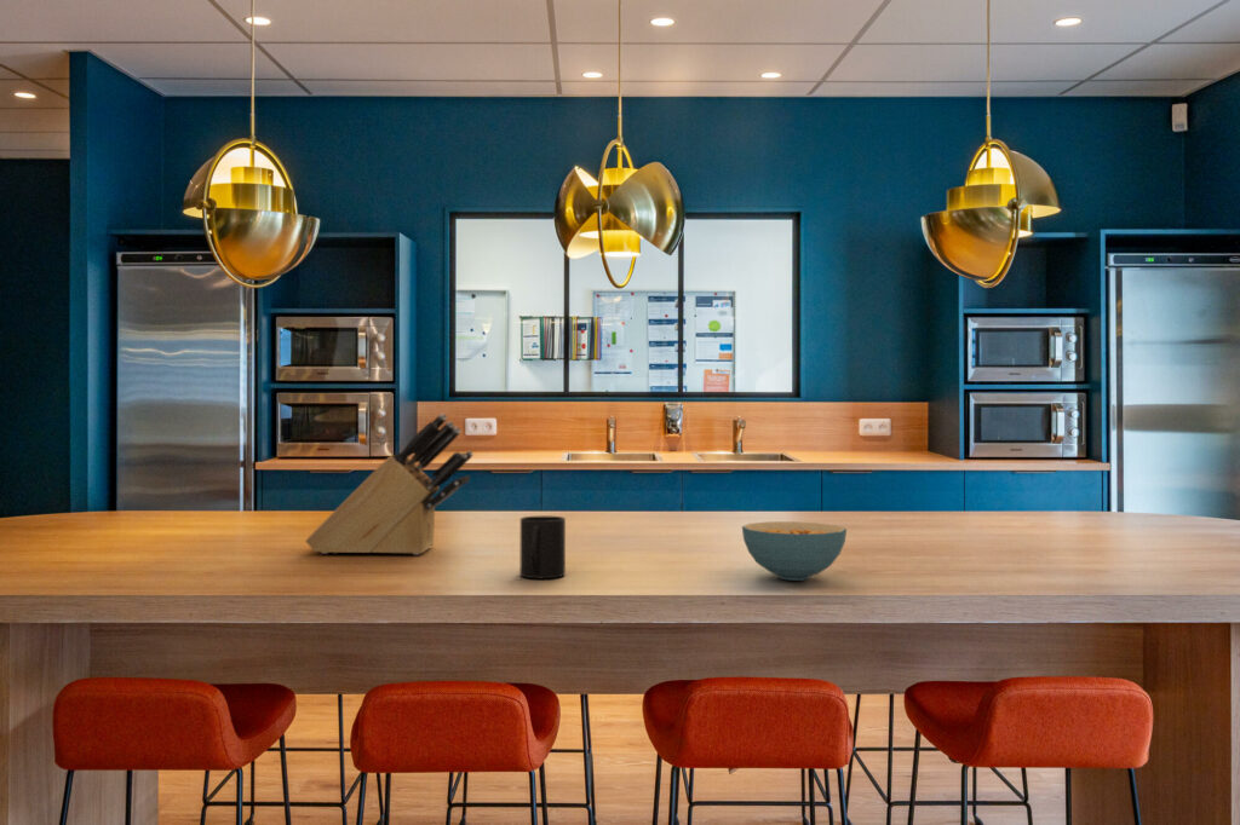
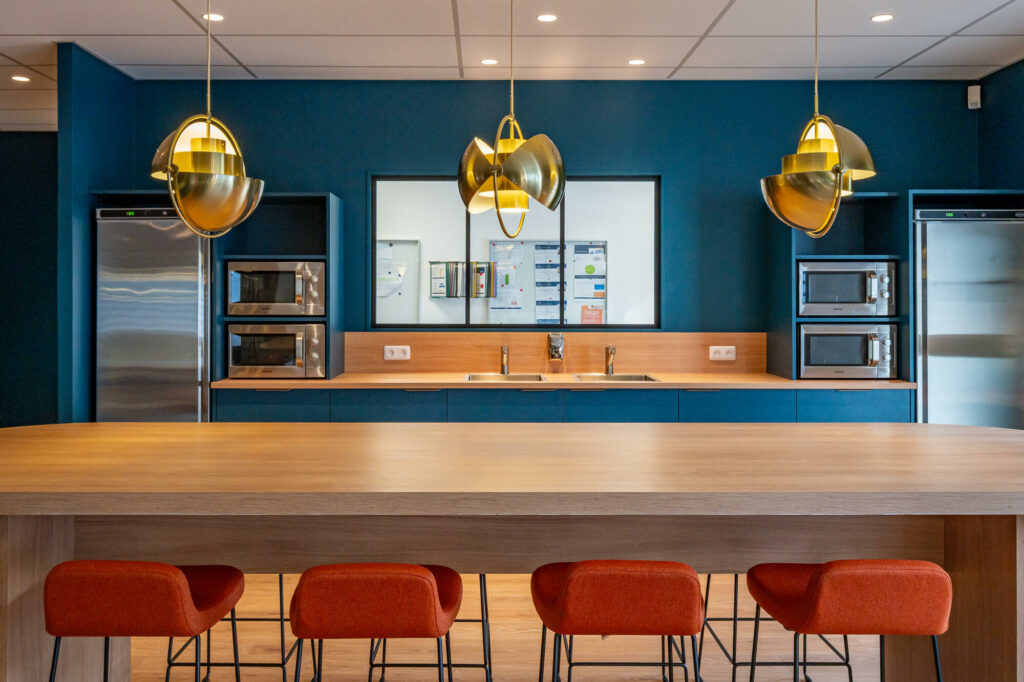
- mug (540, 547)
- knife block (391, 481)
- cereal bowl (793, 552)
